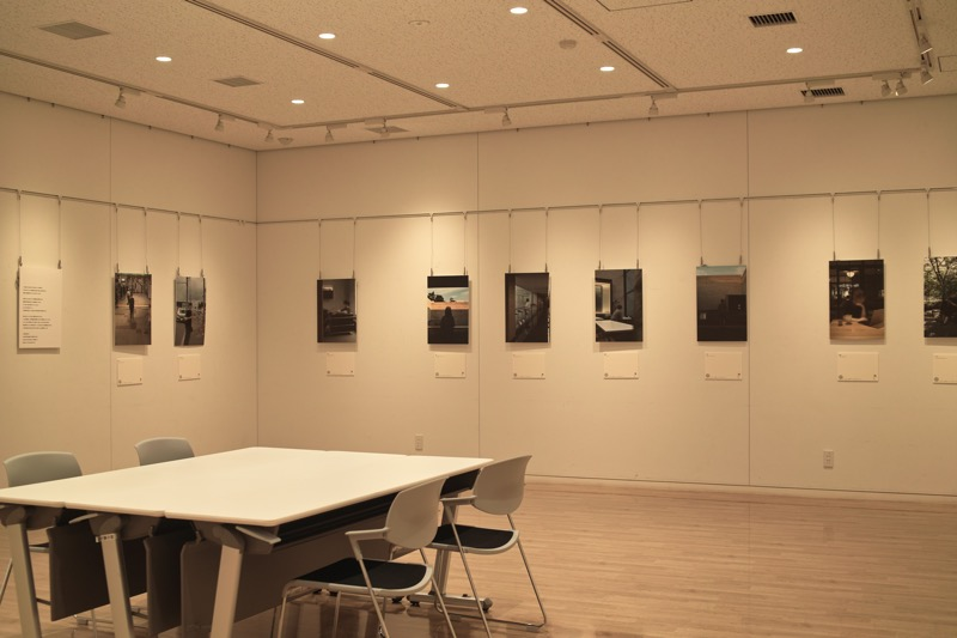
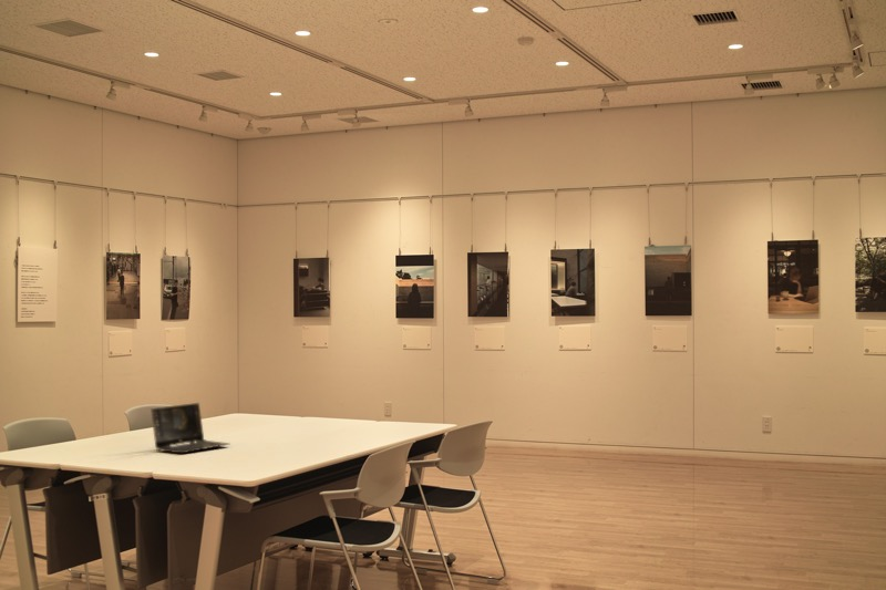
+ laptop computer (190, 427)
